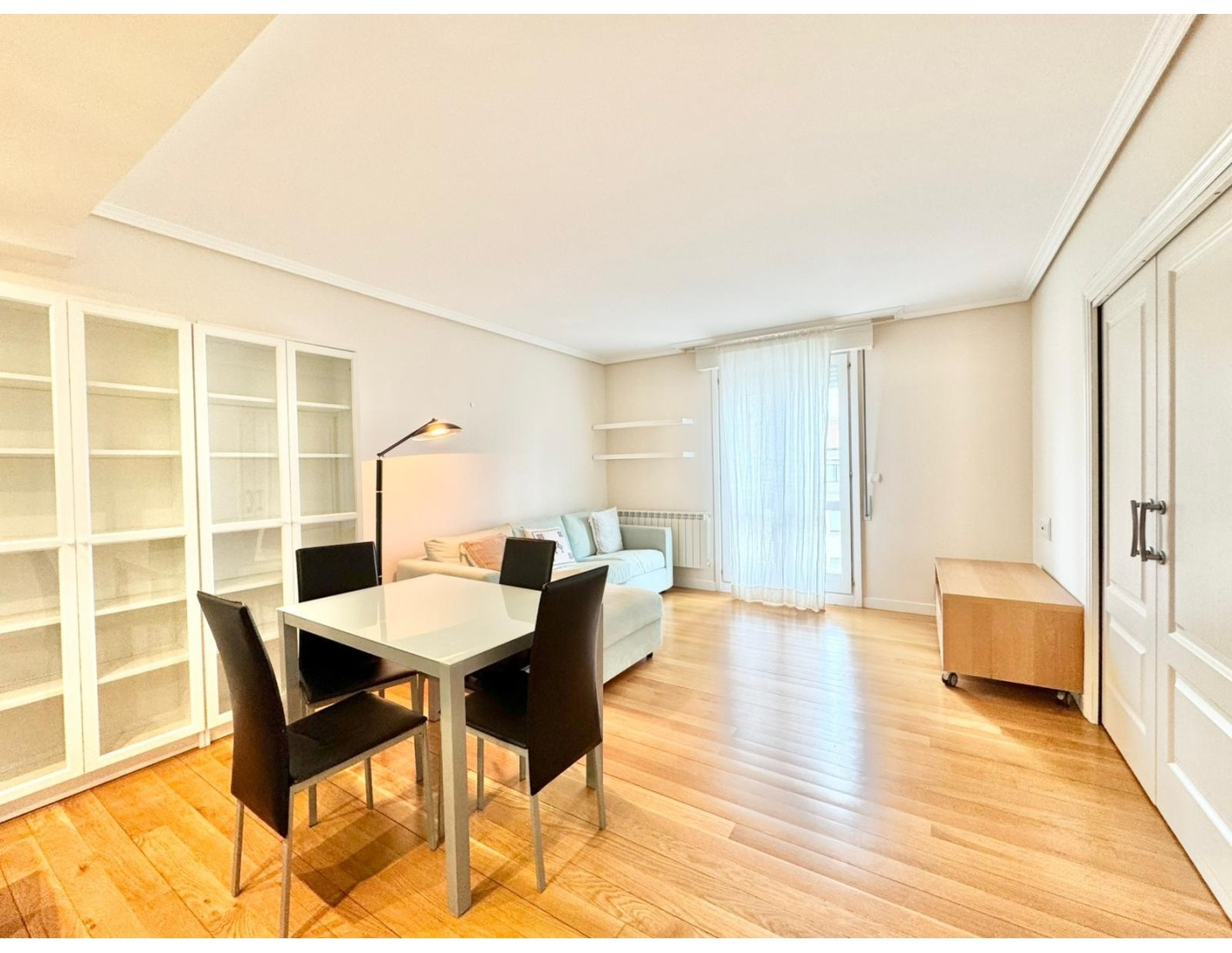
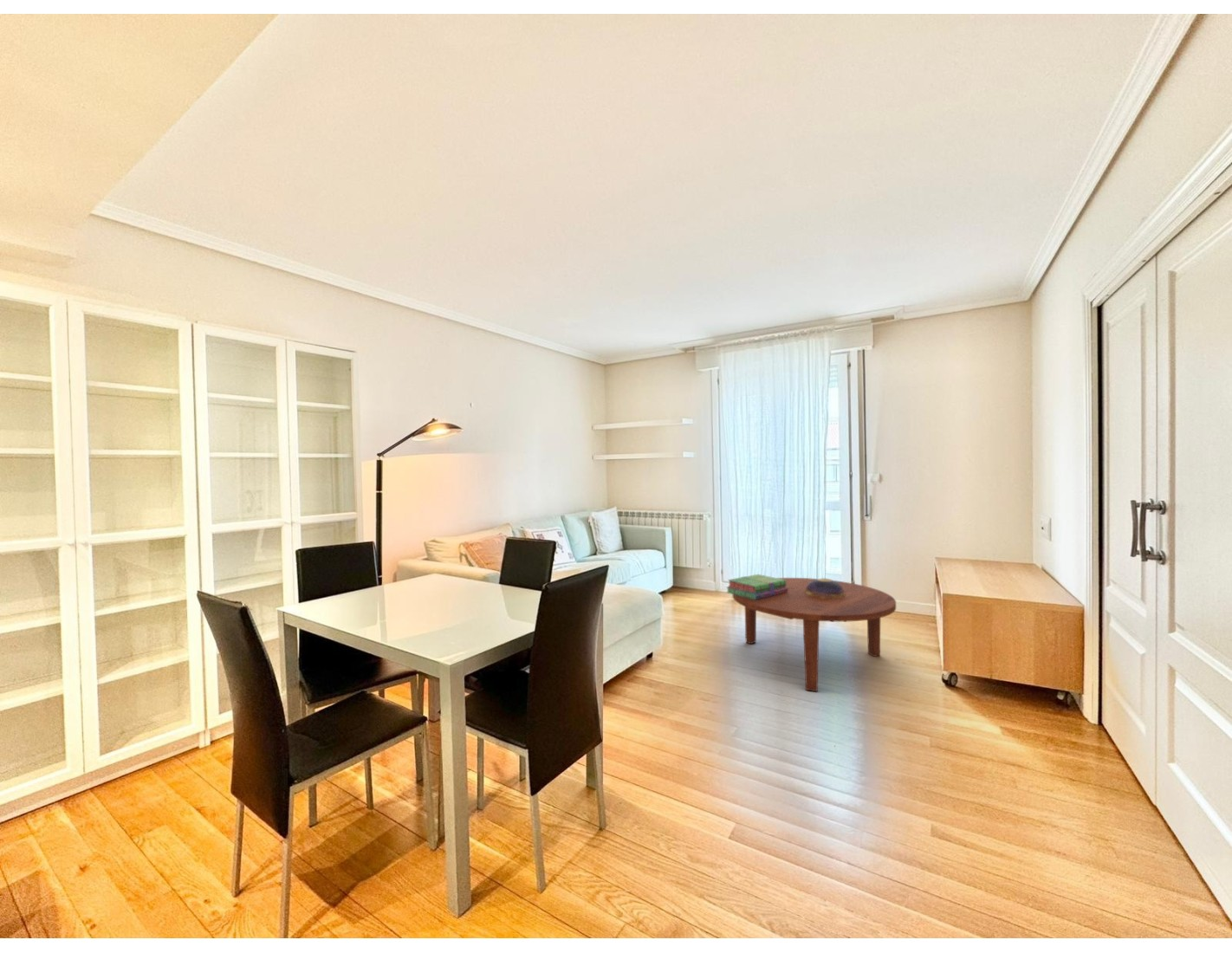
+ decorative bowl (825, 586)
+ stack of books (756, 586)
+ coffee table (810, 626)
